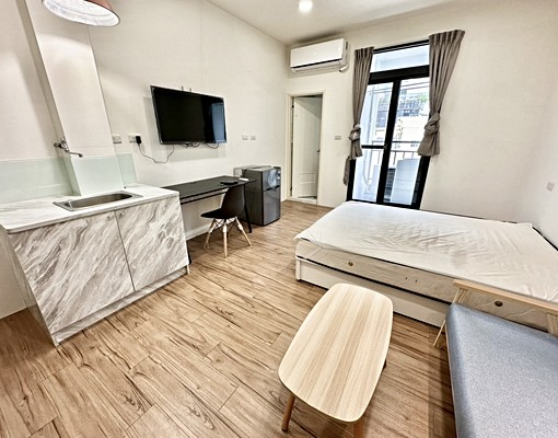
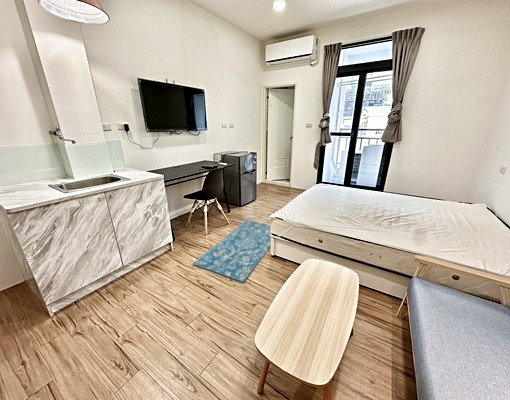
+ rug (245, 243)
